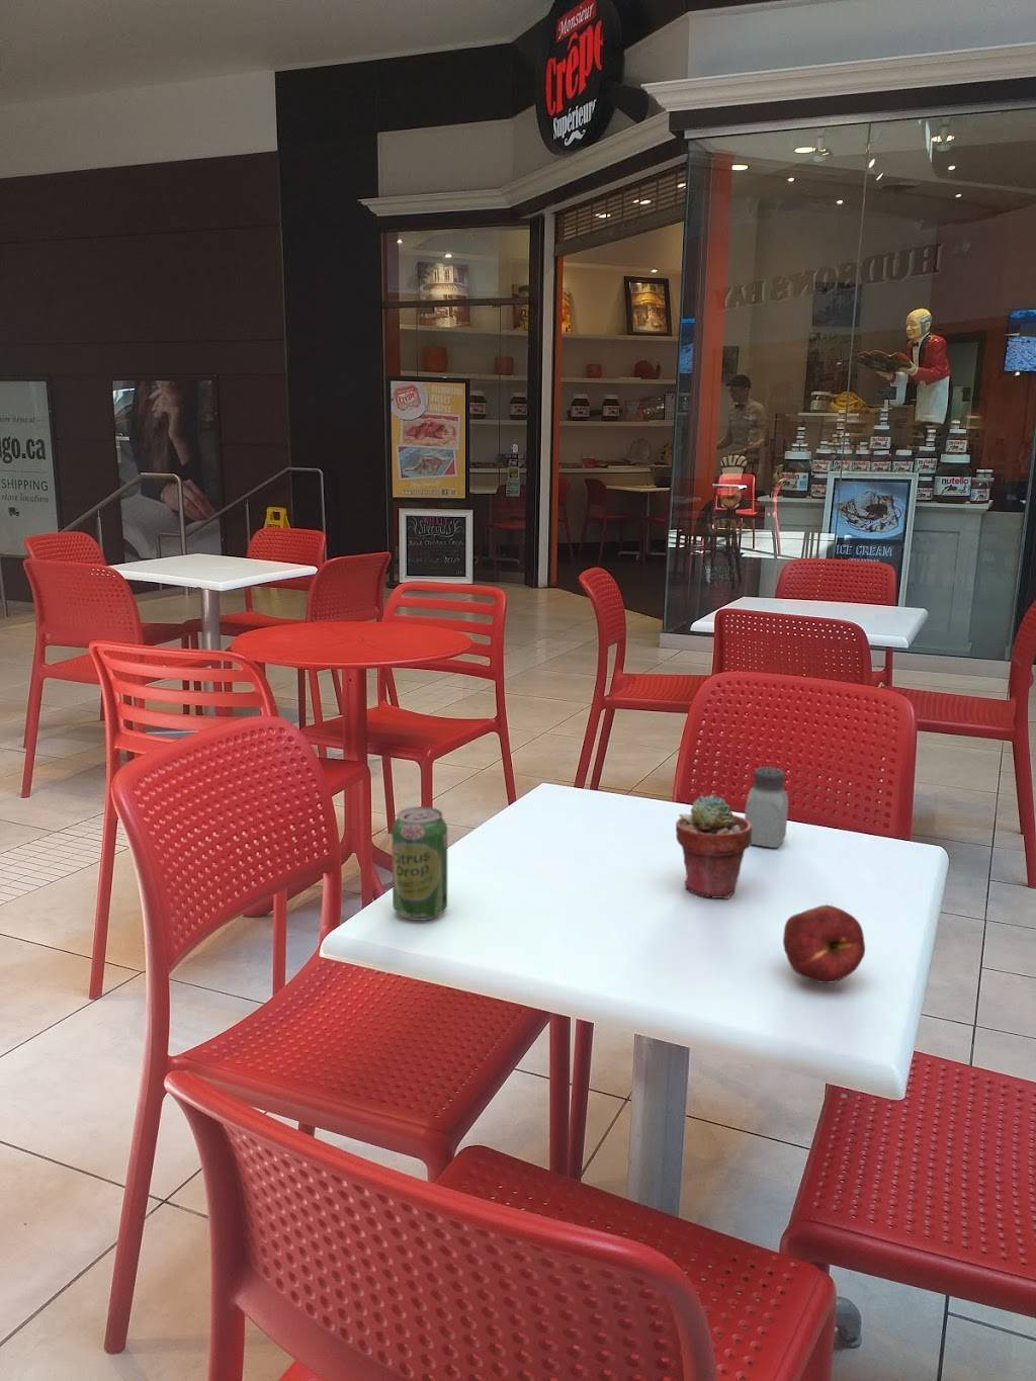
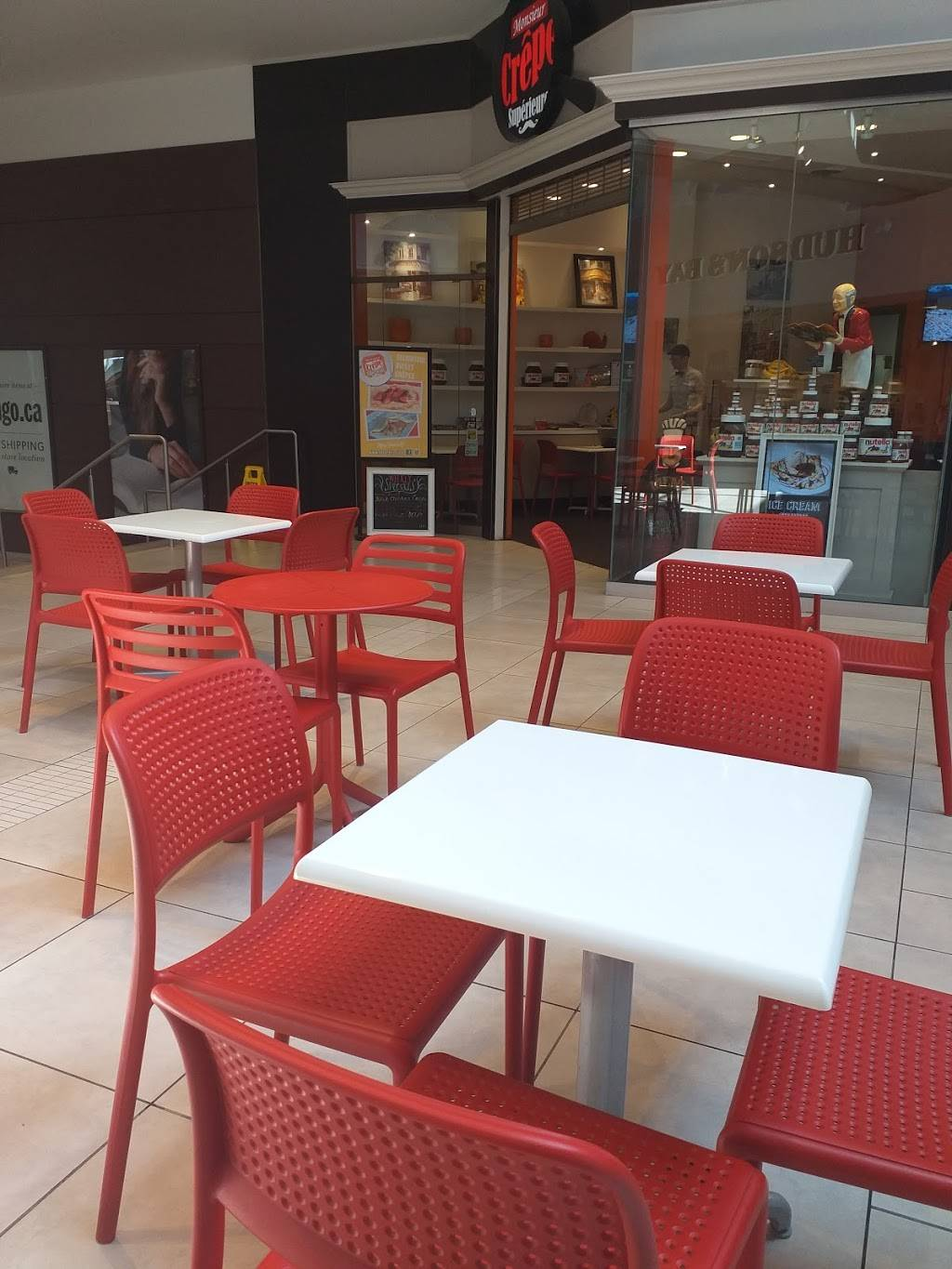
- potted succulent (712, 841)
- beverage can (420, 862)
- saltshaker (767, 805)
- apple (822, 942)
